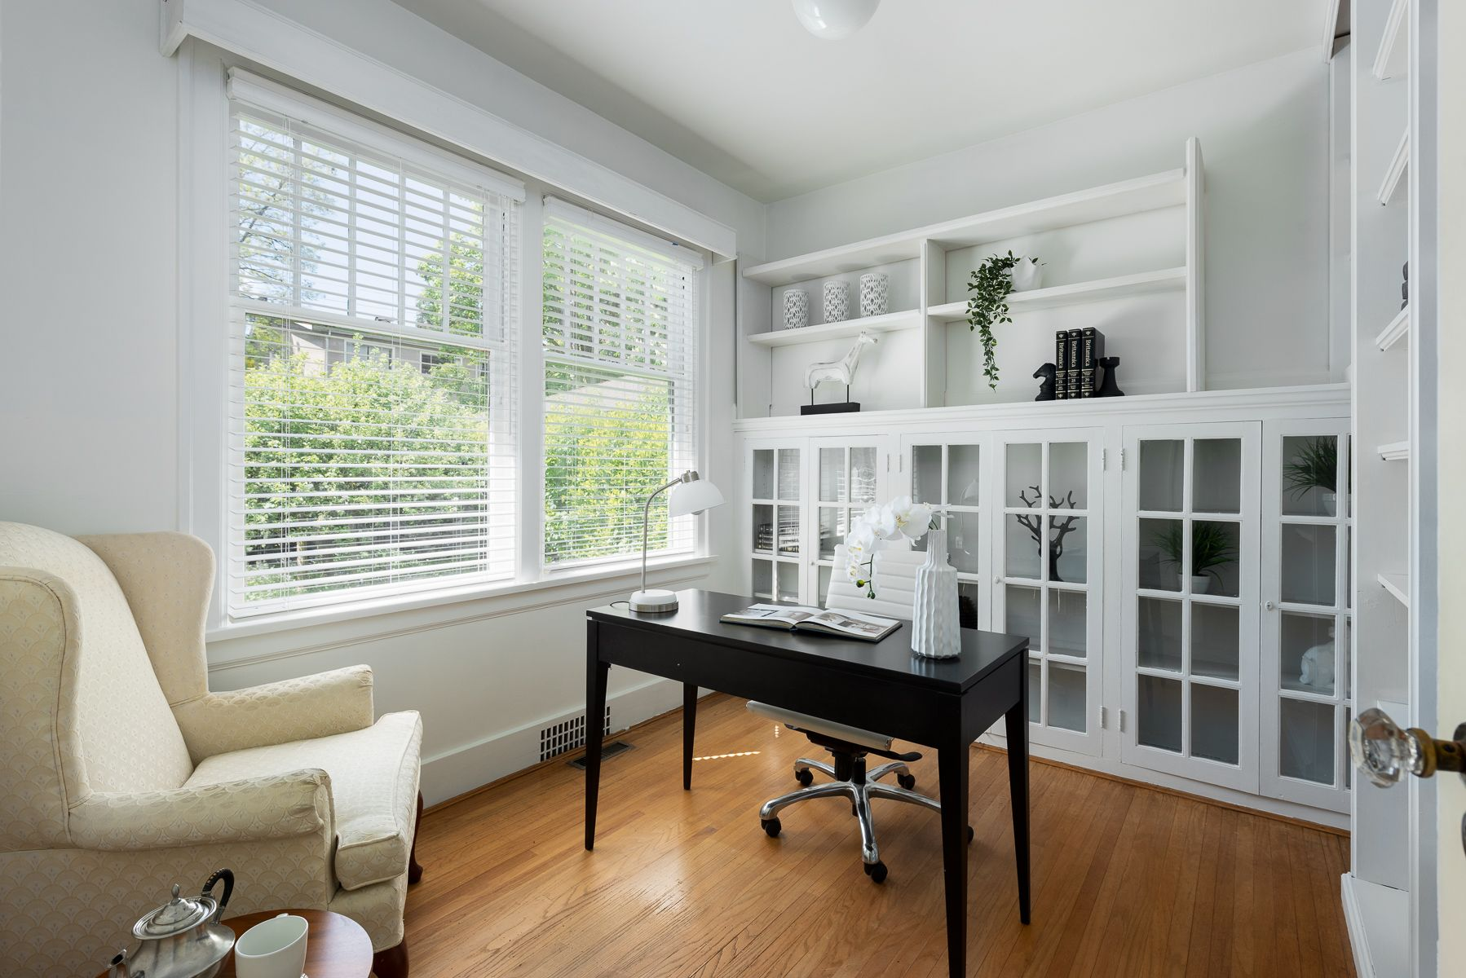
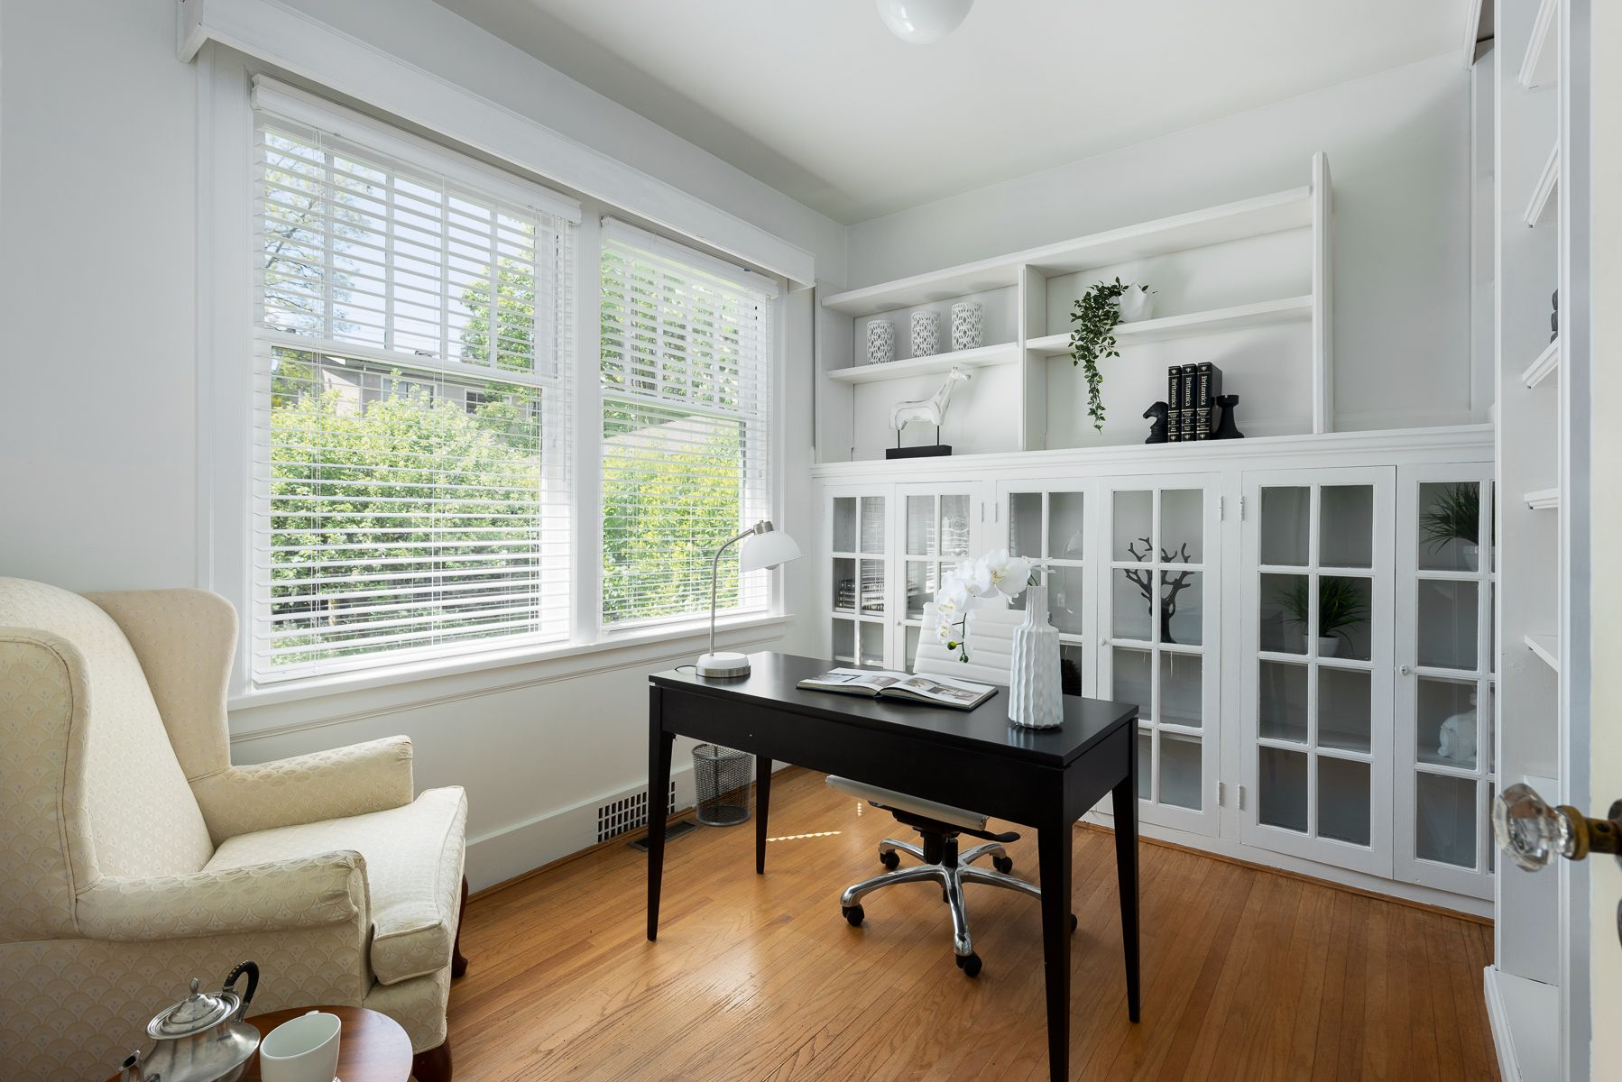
+ waste bin (722, 783)
